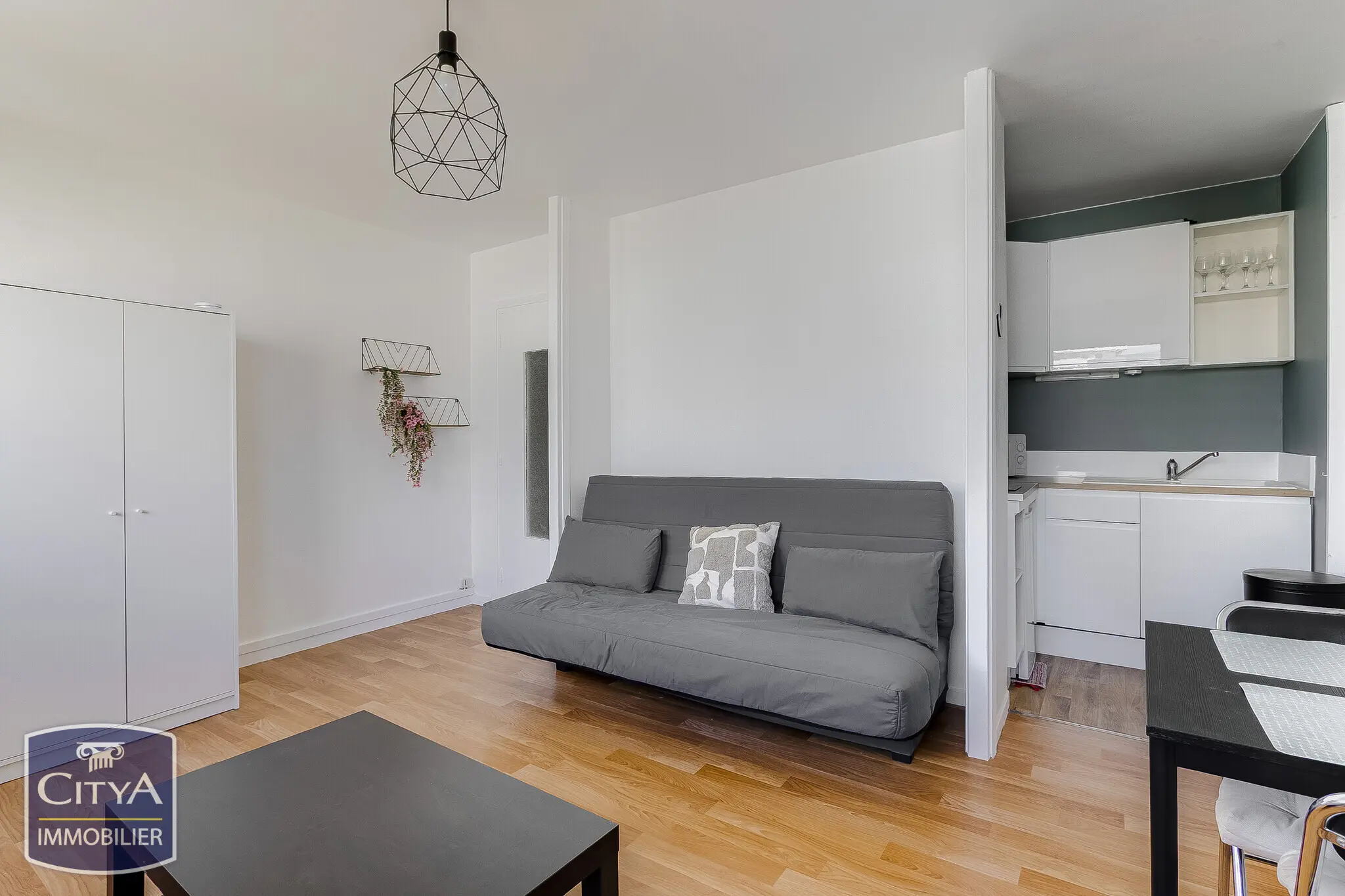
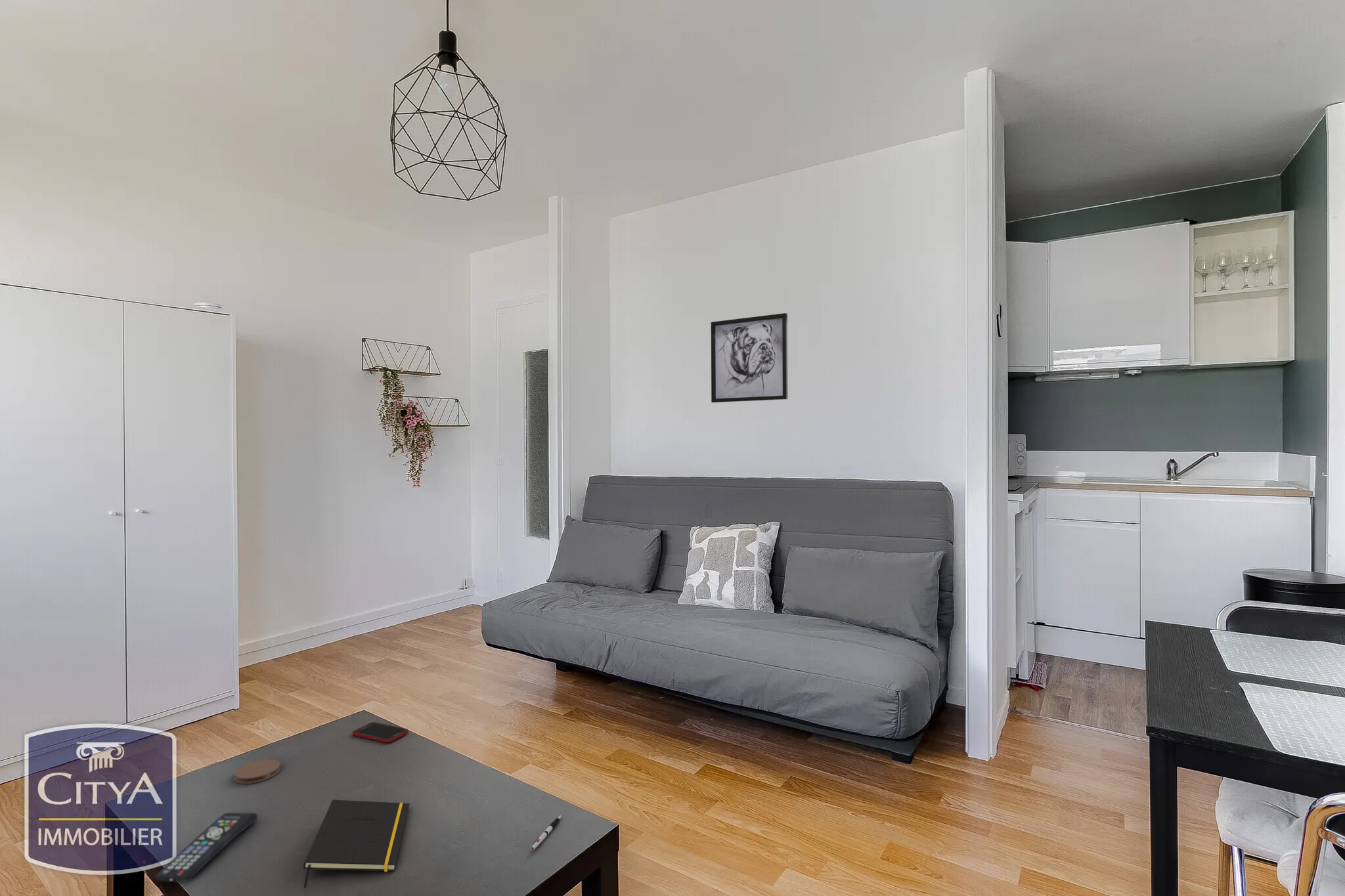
+ cell phone (380, 732)
+ remote control (211, 843)
+ pen (547, 831)
+ coaster (257, 771)
+ notepad (361, 833)
+ wall art (748, 359)
